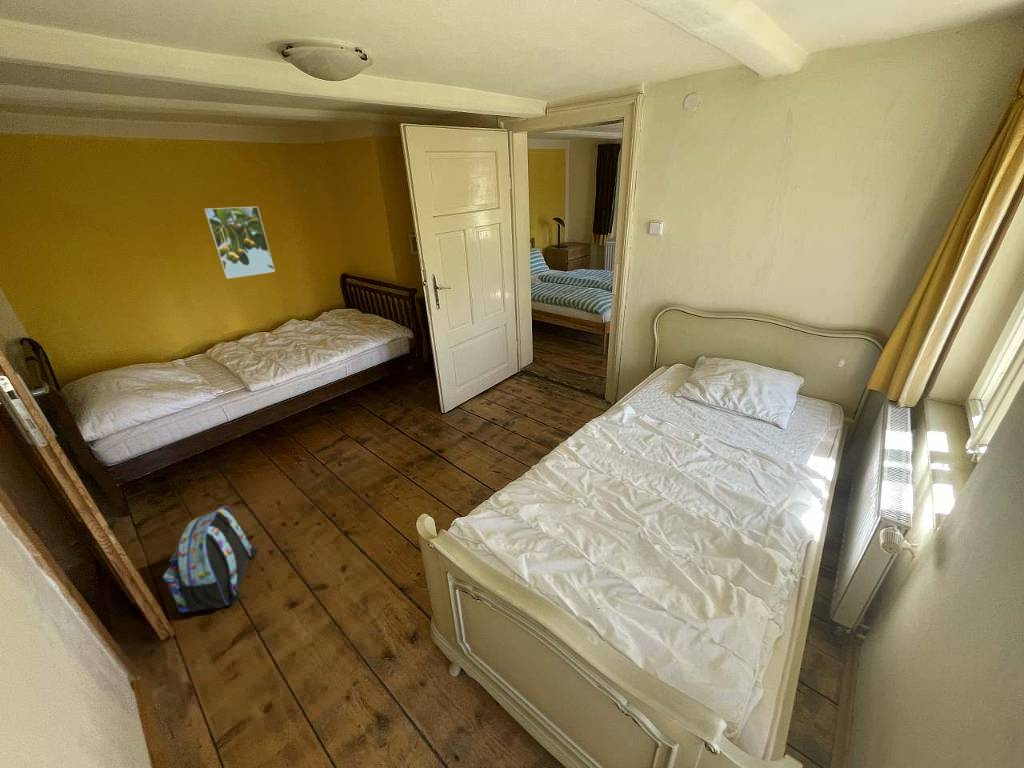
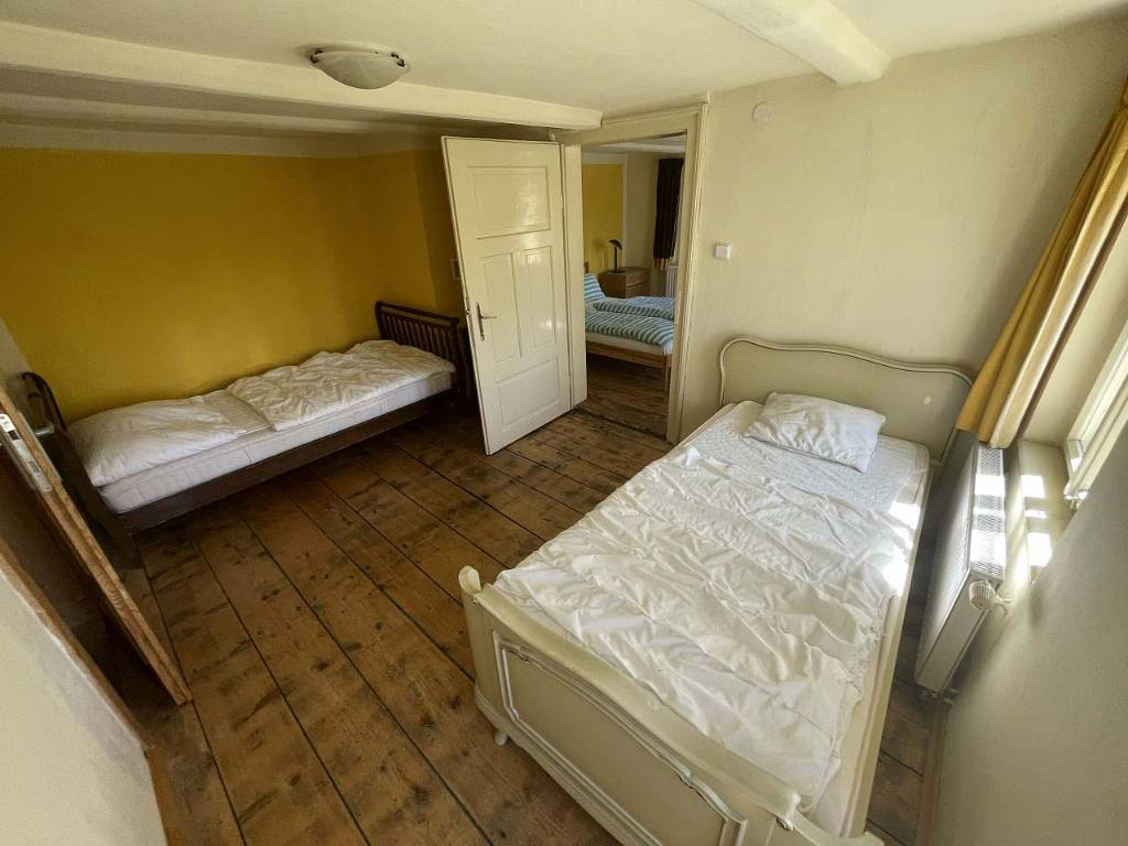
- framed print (241, 242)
- backpack (208, 554)
